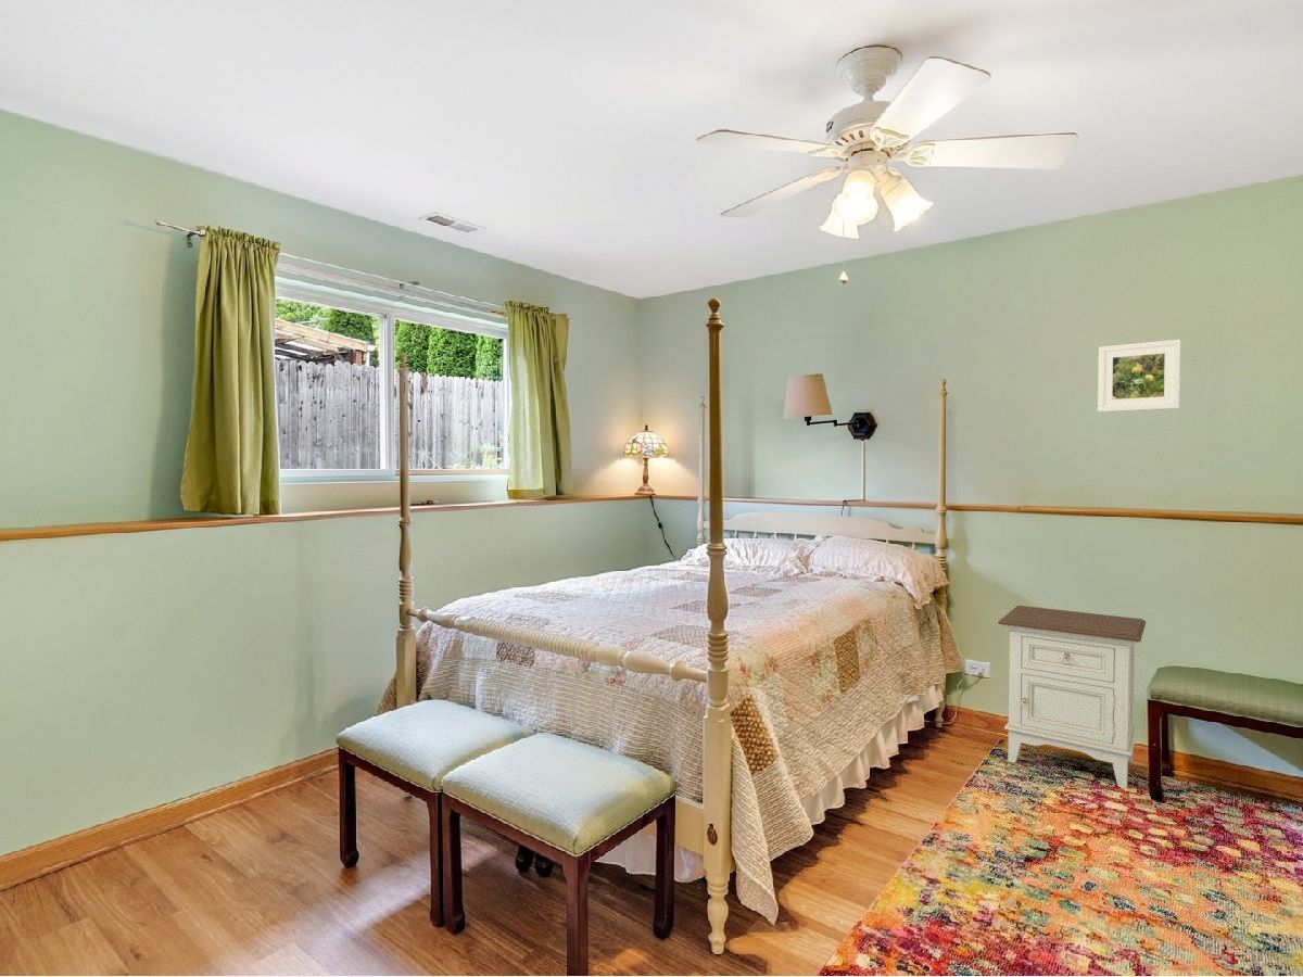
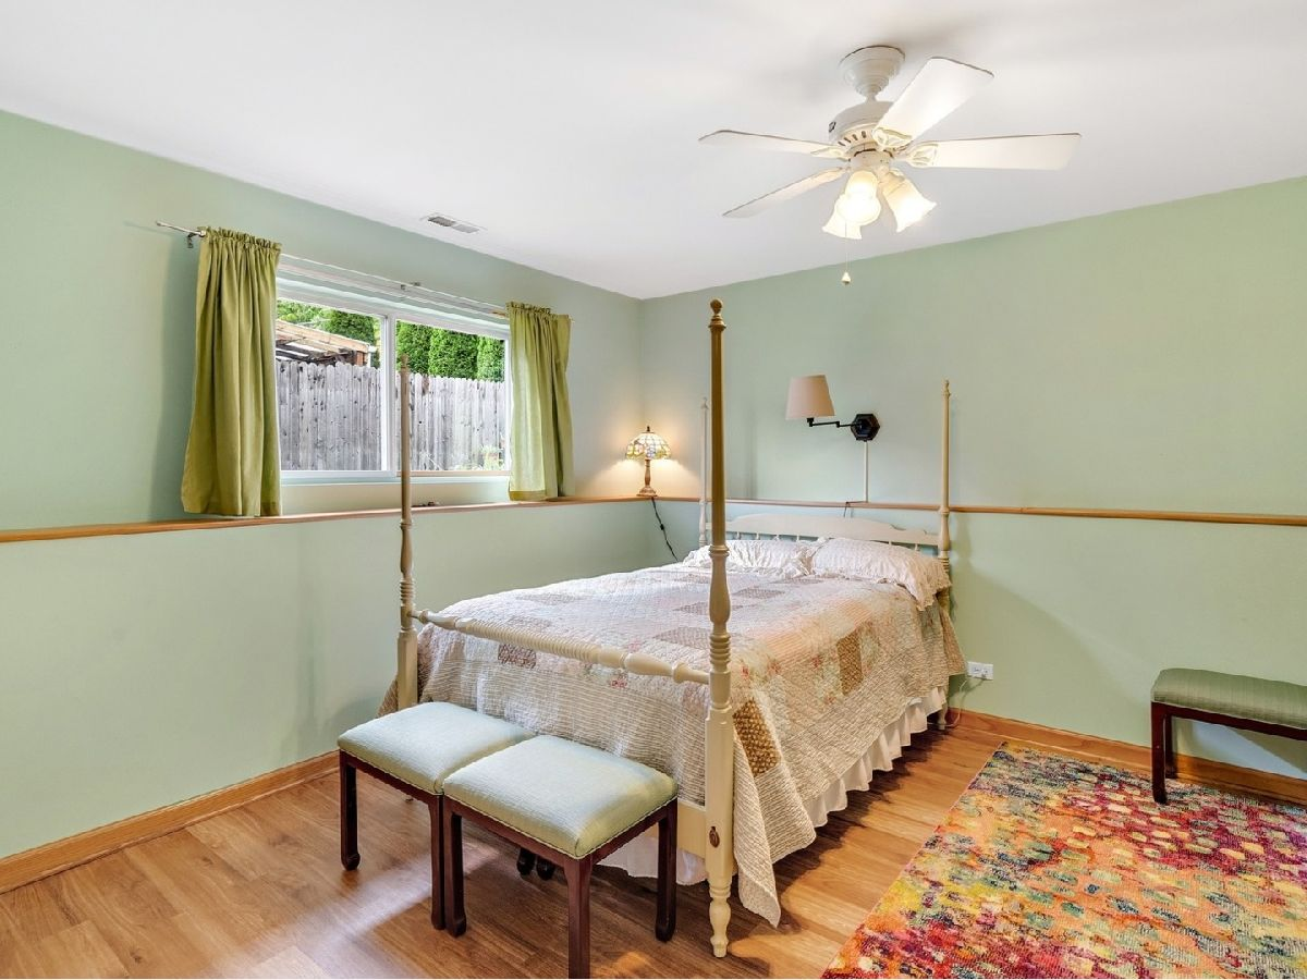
- nightstand (1071, 690)
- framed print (1138, 377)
